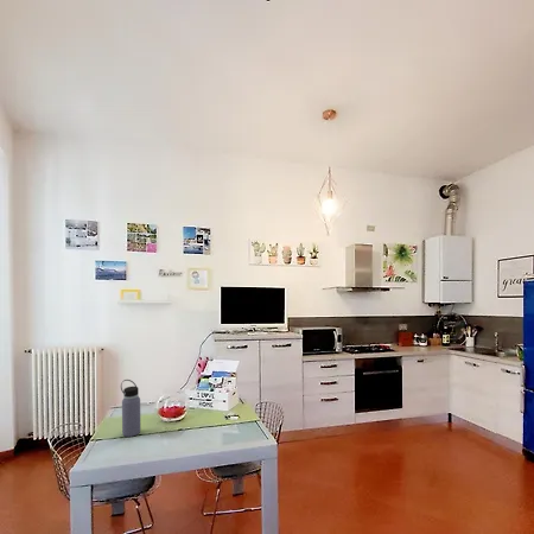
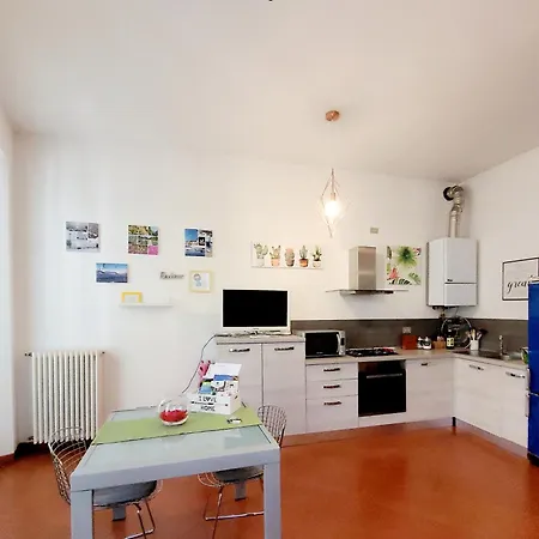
- water bottle (131, 407)
